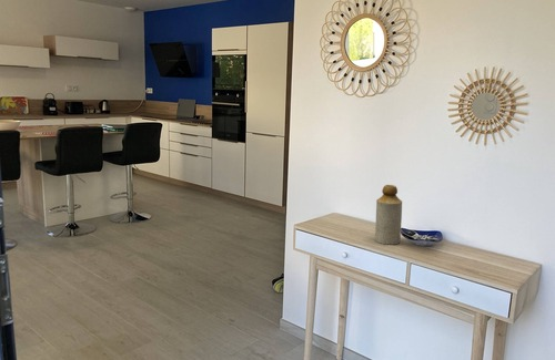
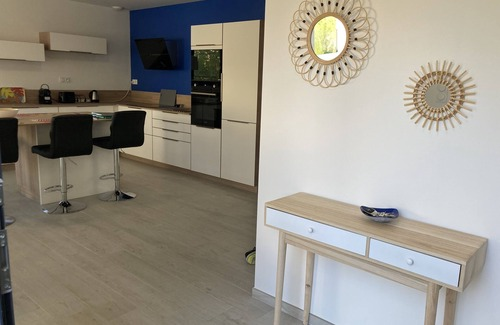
- bottle (389, 213)
